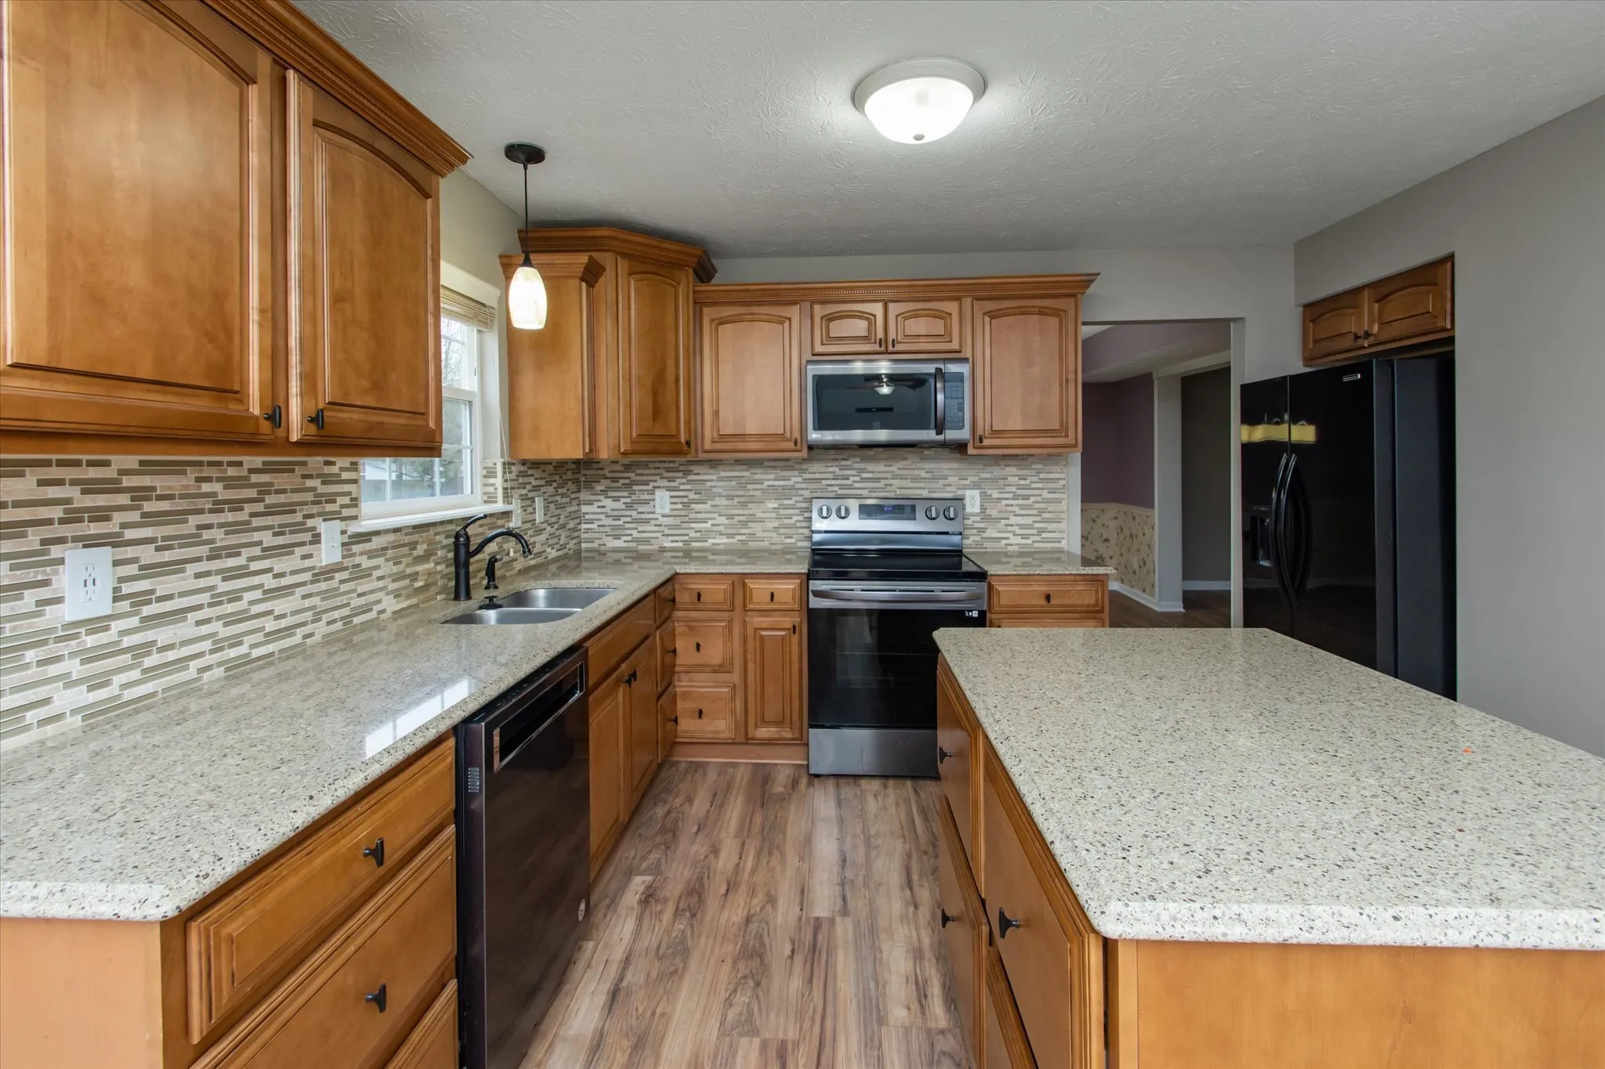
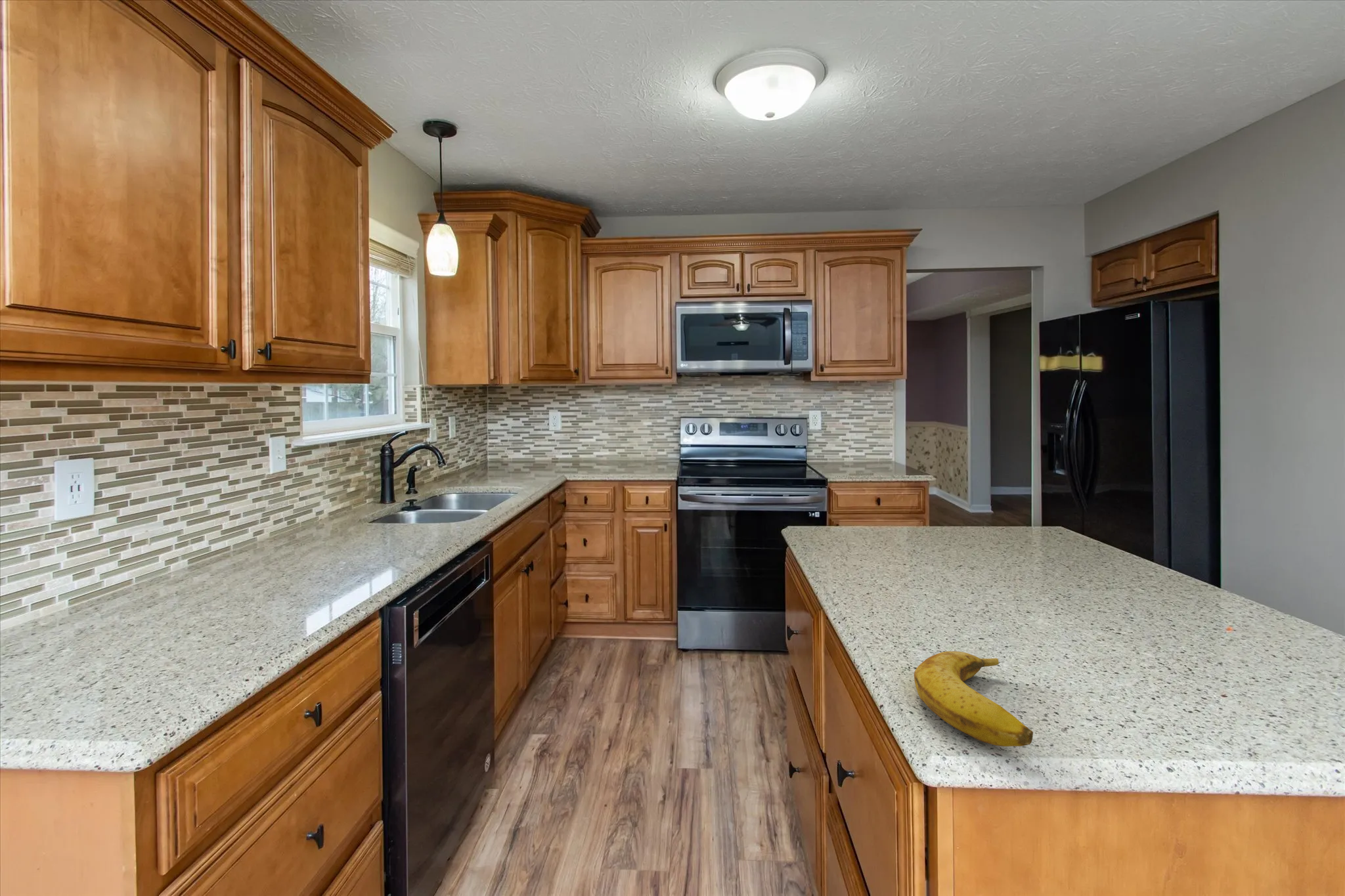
+ banana (976, 691)
